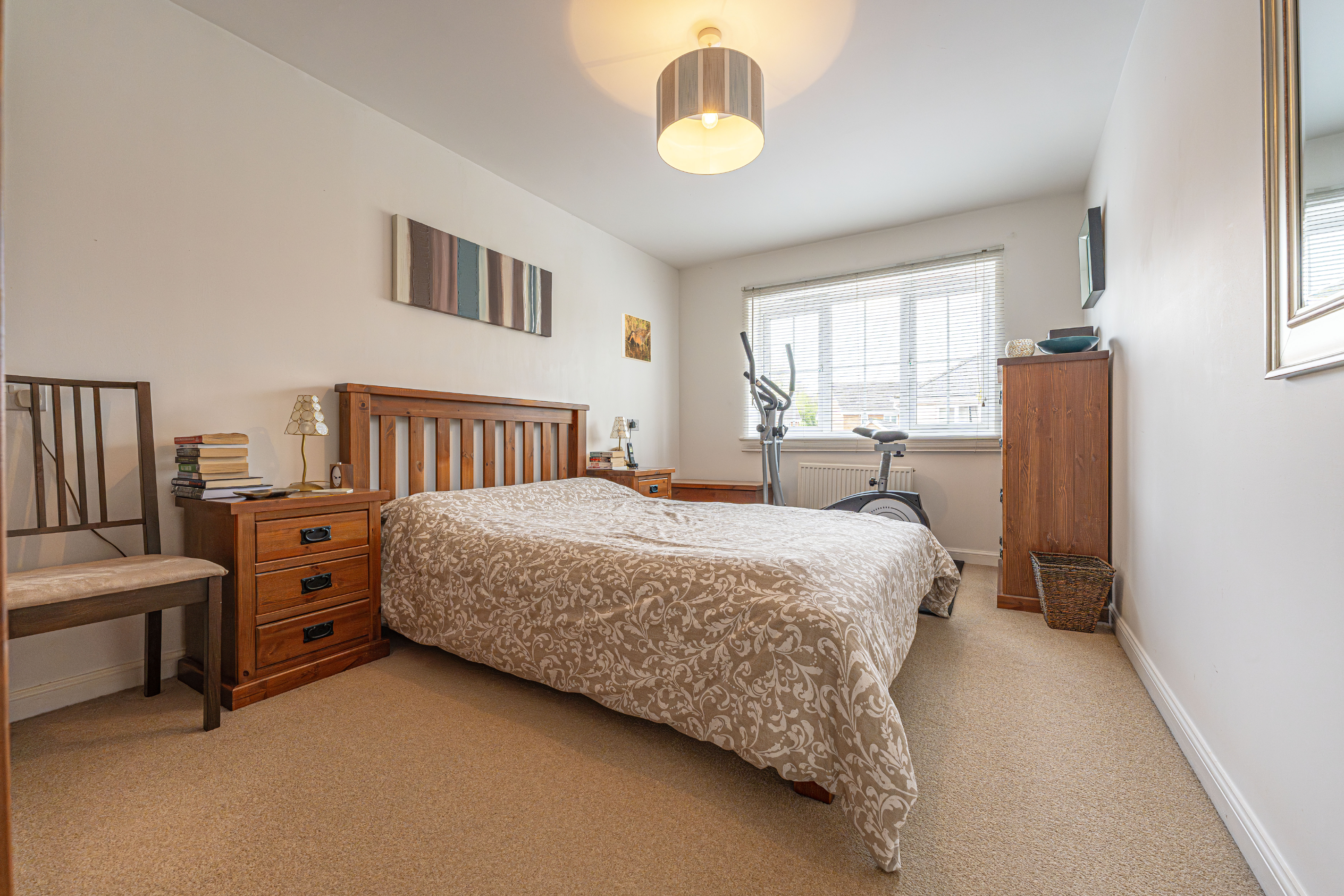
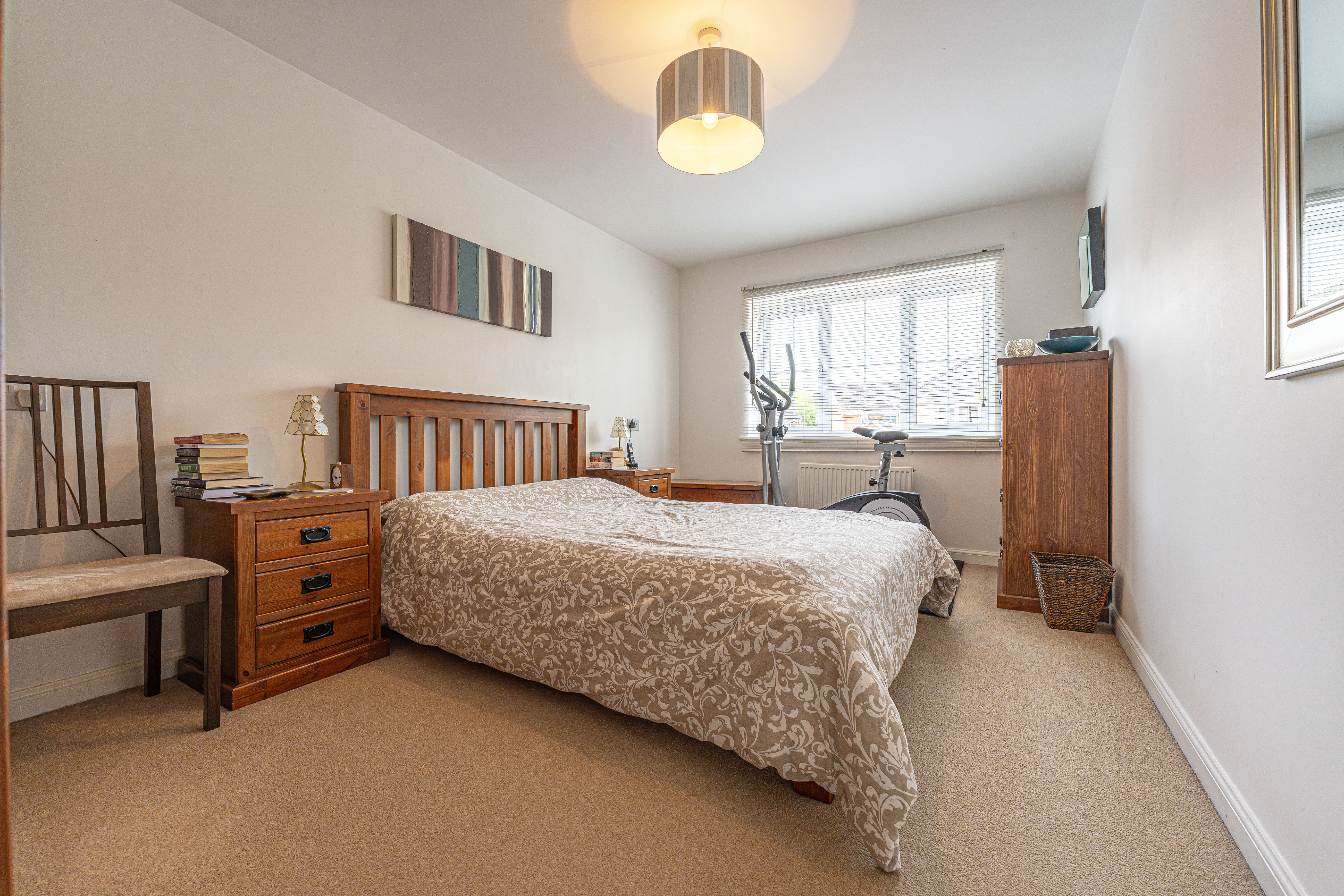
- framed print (637, 339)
